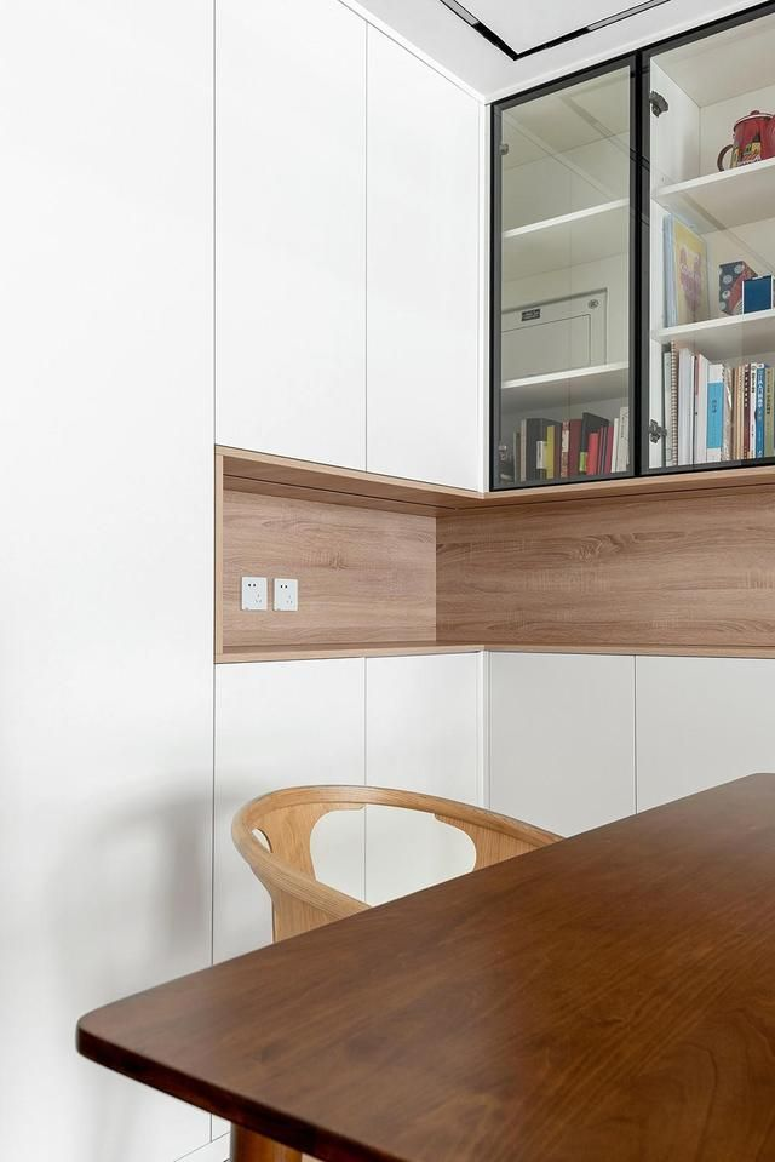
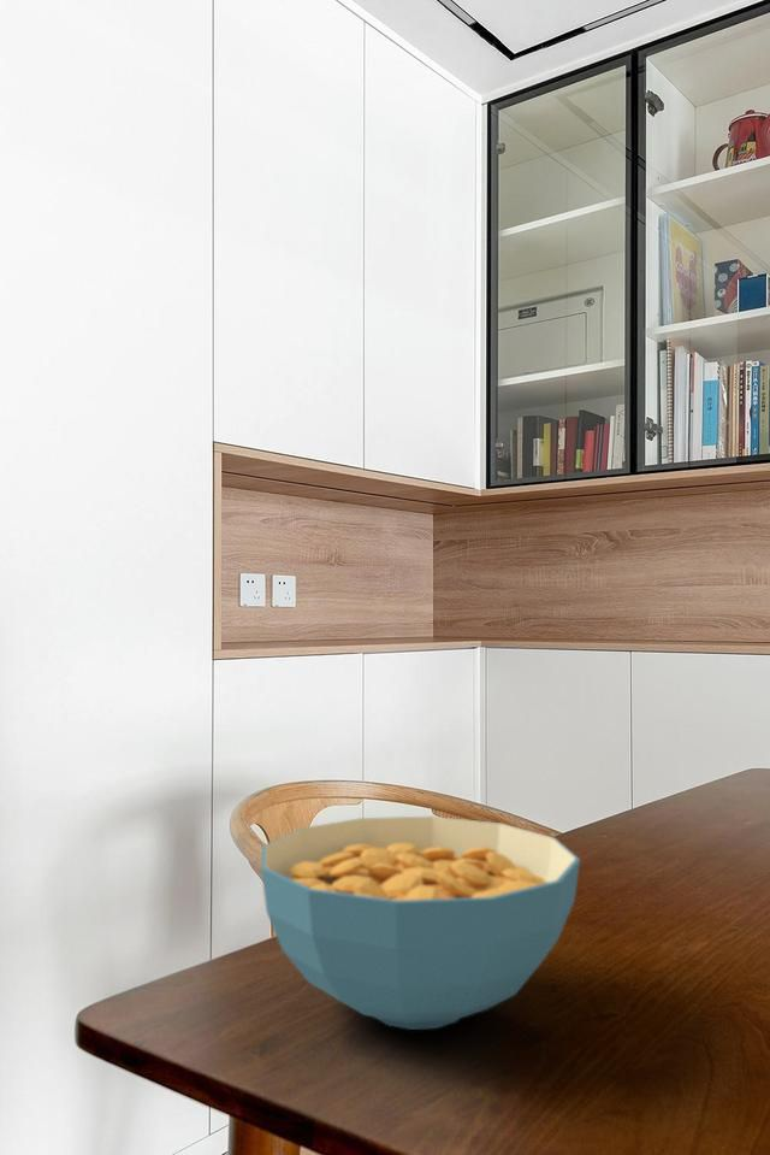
+ cereal bowl (416, 930)
